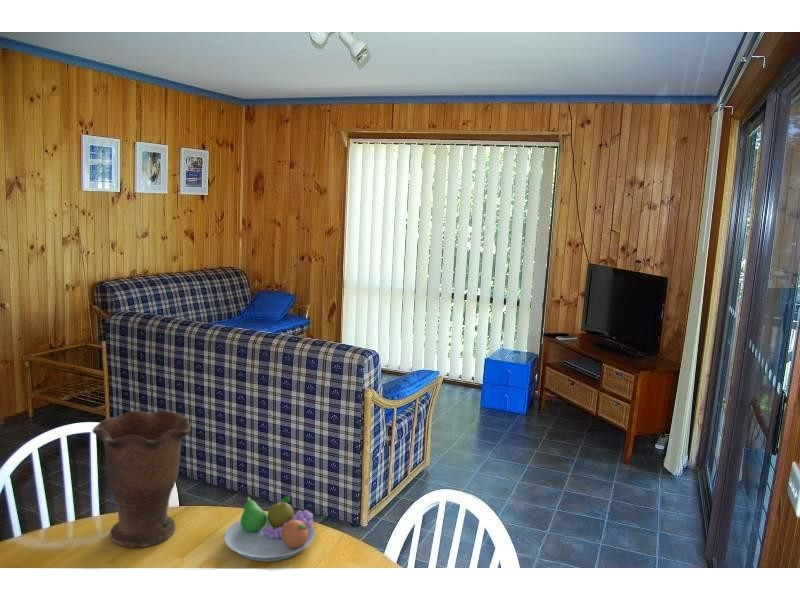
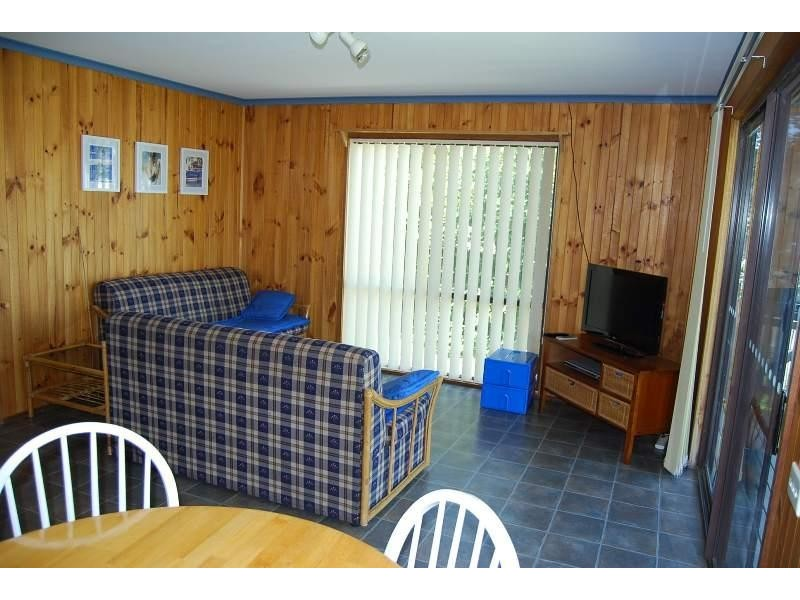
- vase (142, 478)
- fruit bowl (270, 524)
